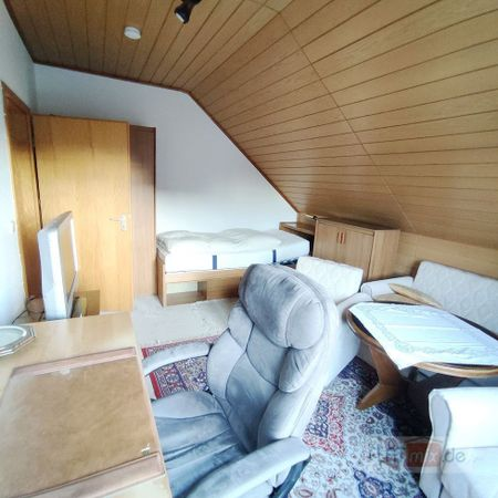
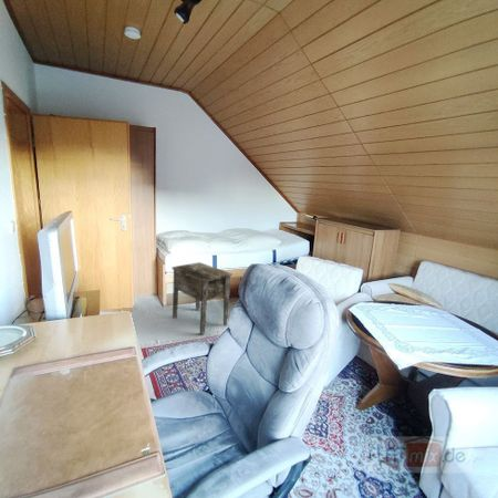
+ side table (200, 295)
